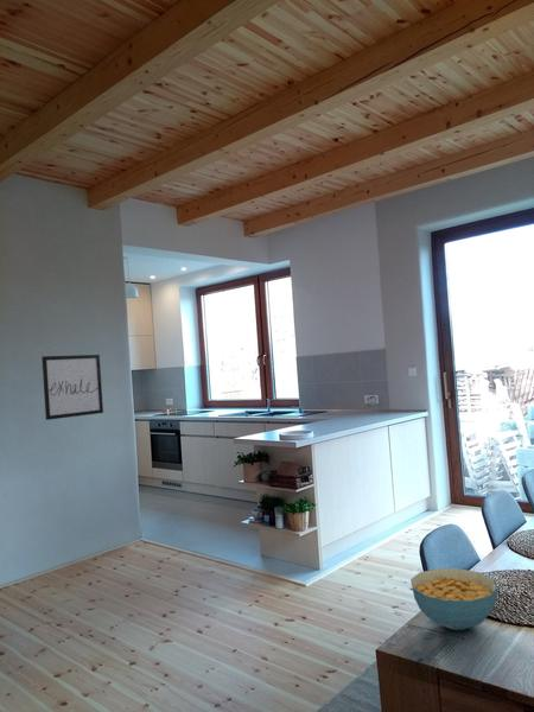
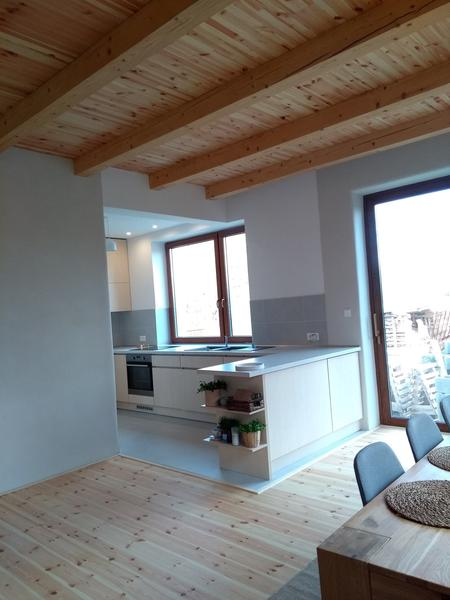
- cereal bowl (453, 603)
- wall art (74, 386)
